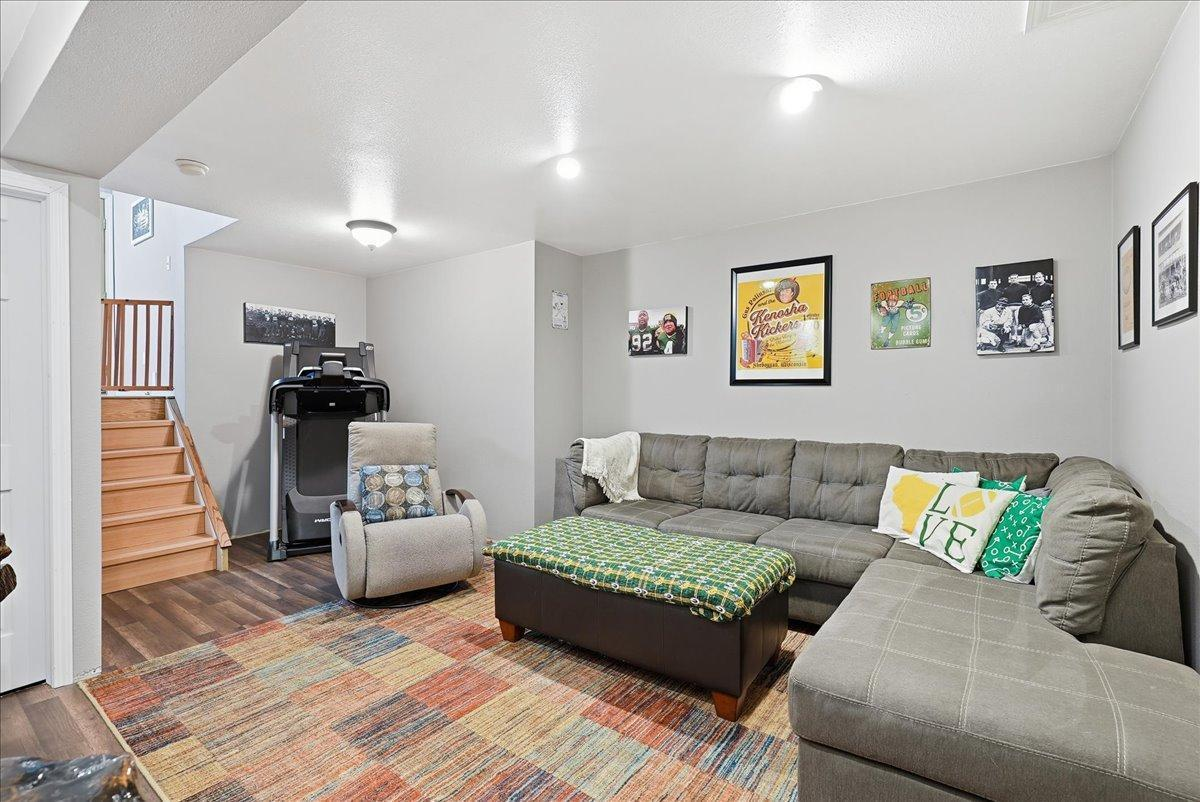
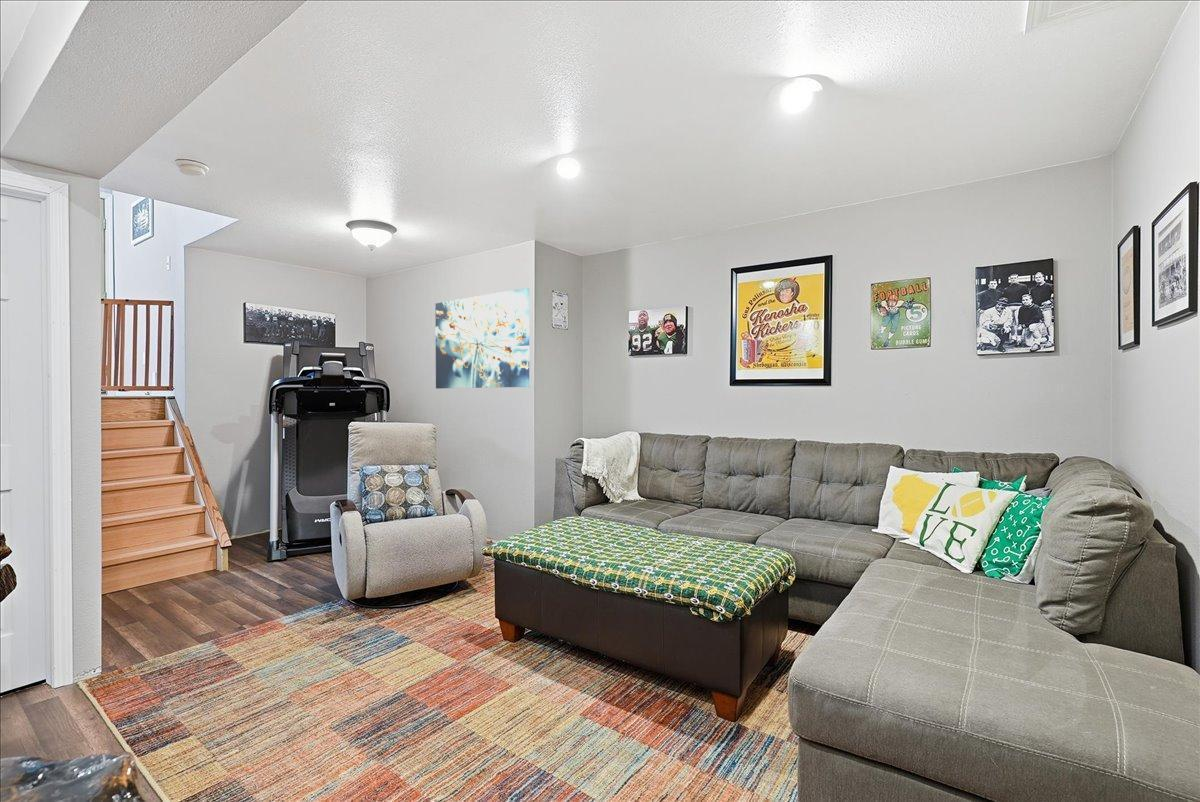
+ wall art (479, 342)
